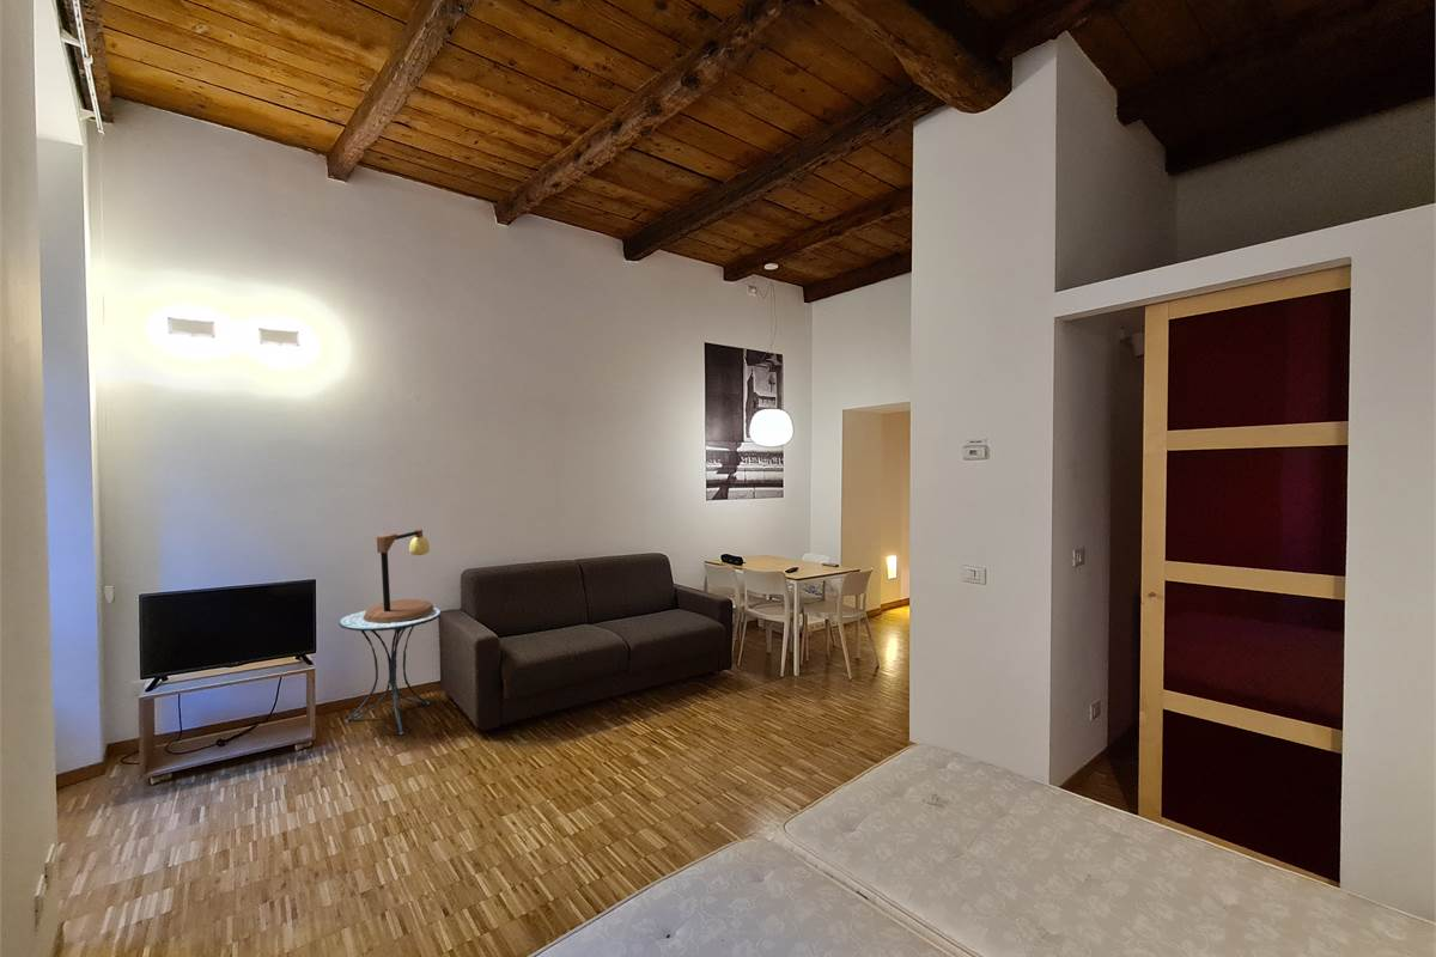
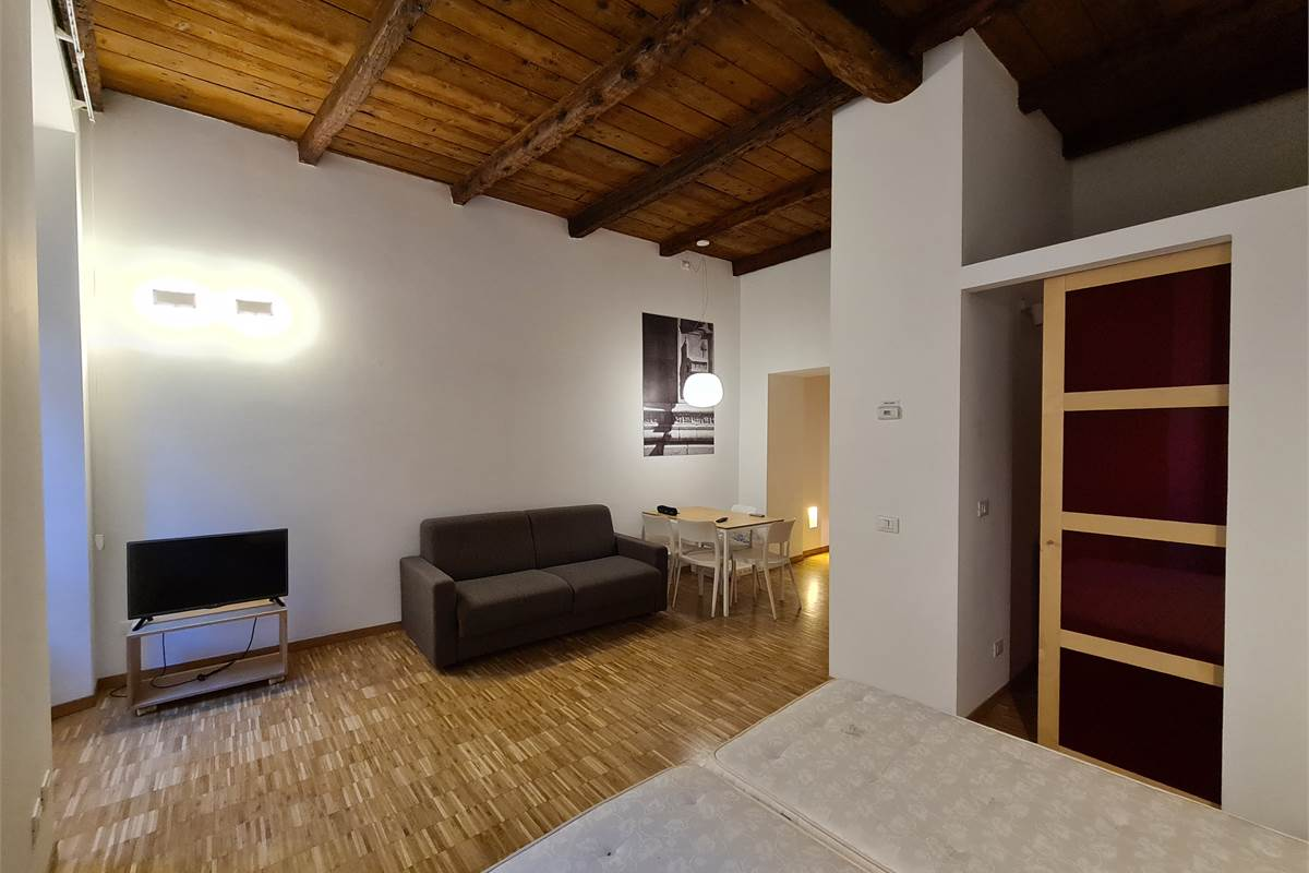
- table lamp (388, 573)
- side table (393, 666)
